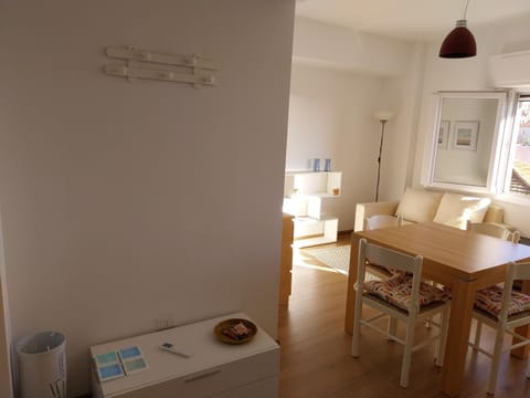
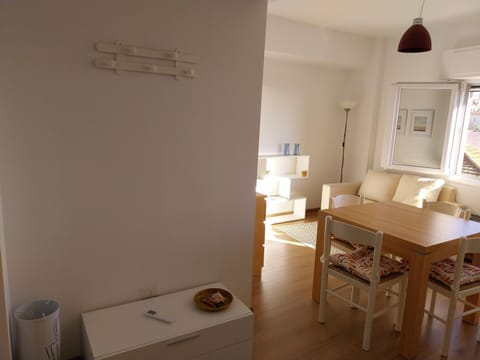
- drink coaster (121, 362)
